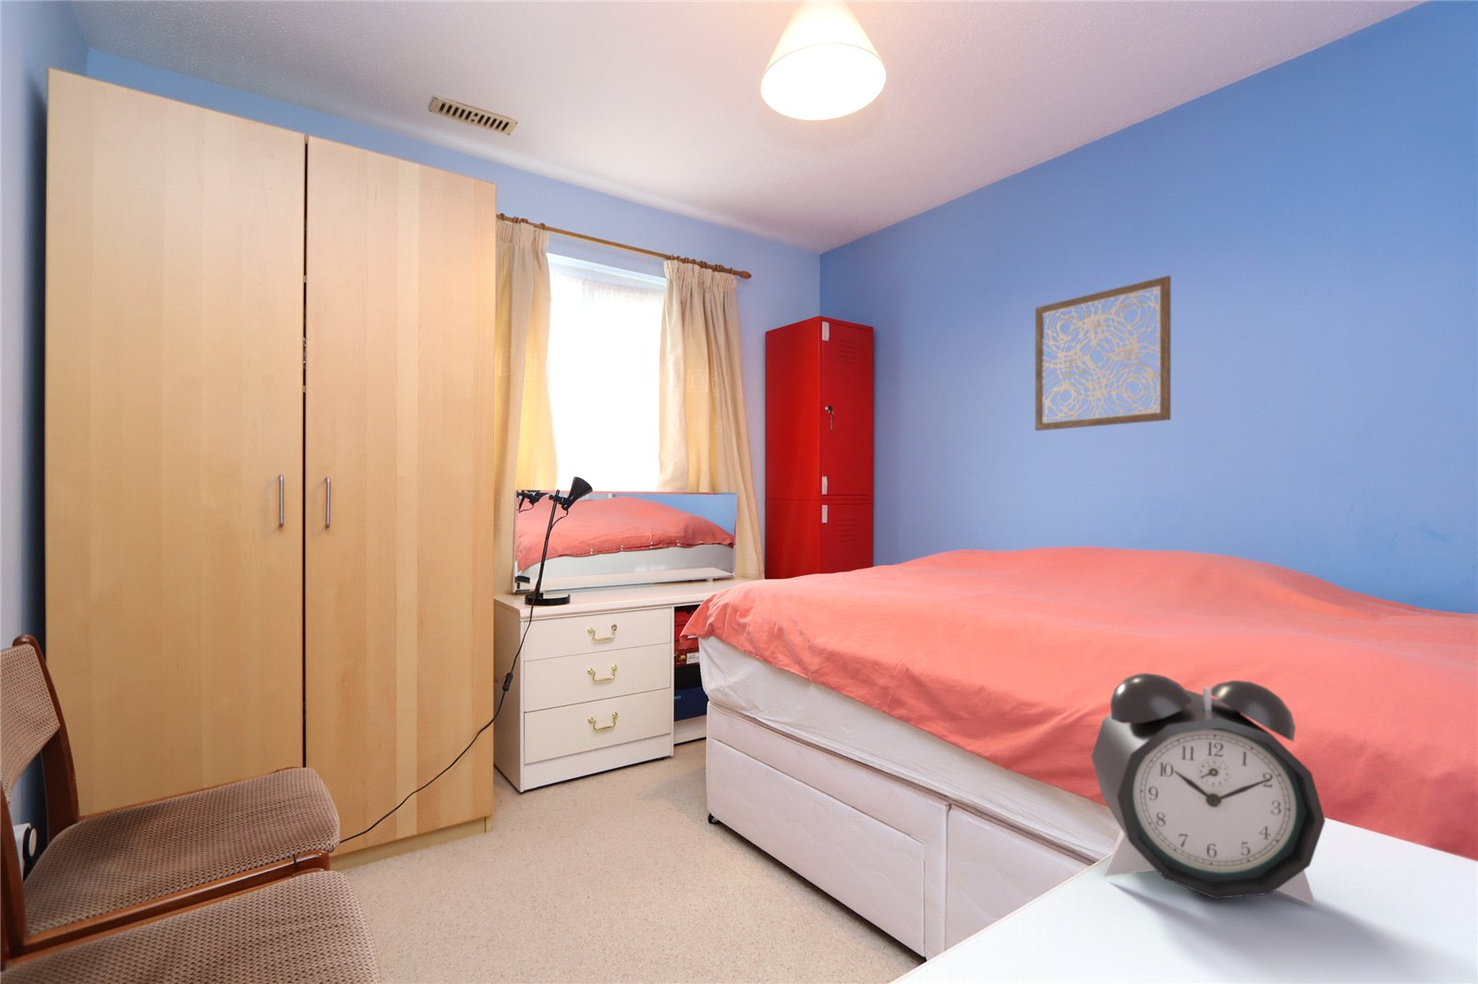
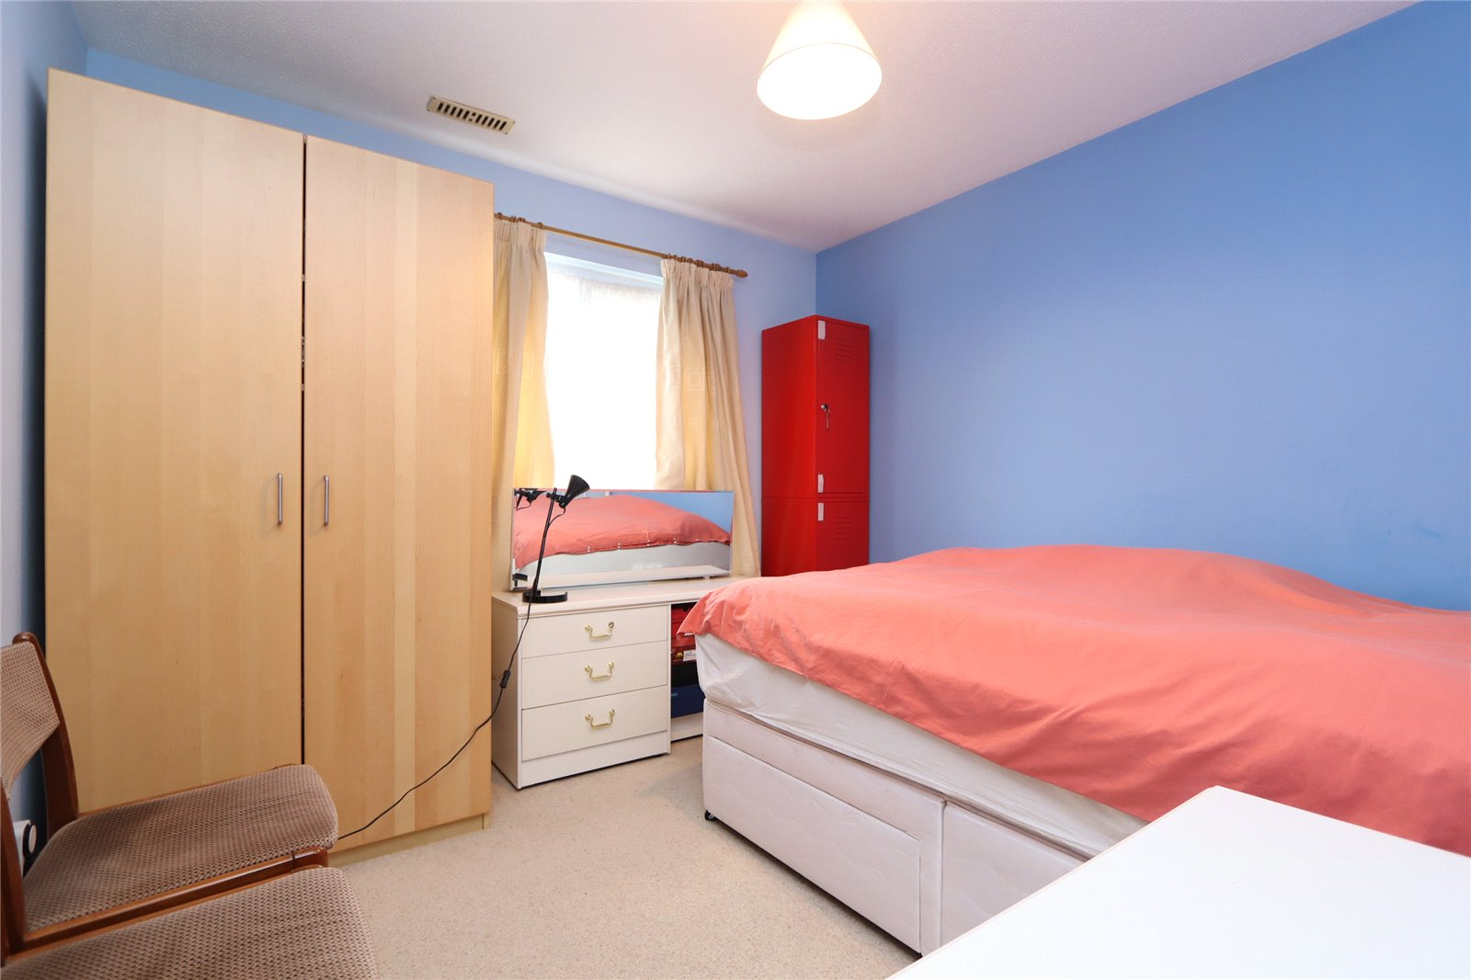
- wall art (1099, 362)
- alarm clock (1193, 776)
